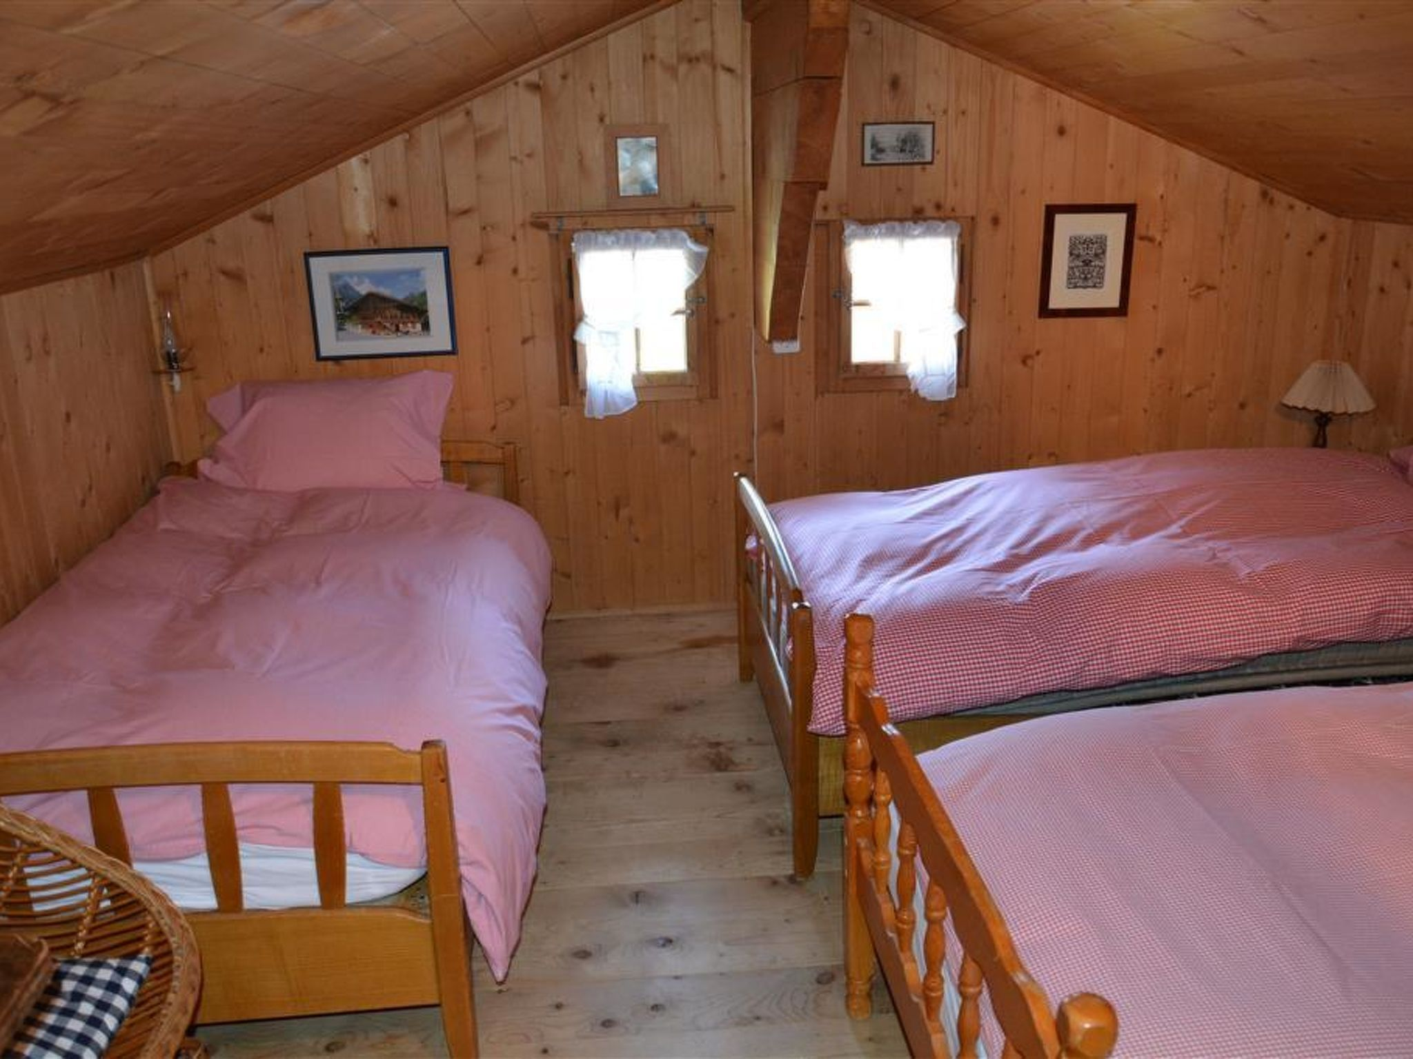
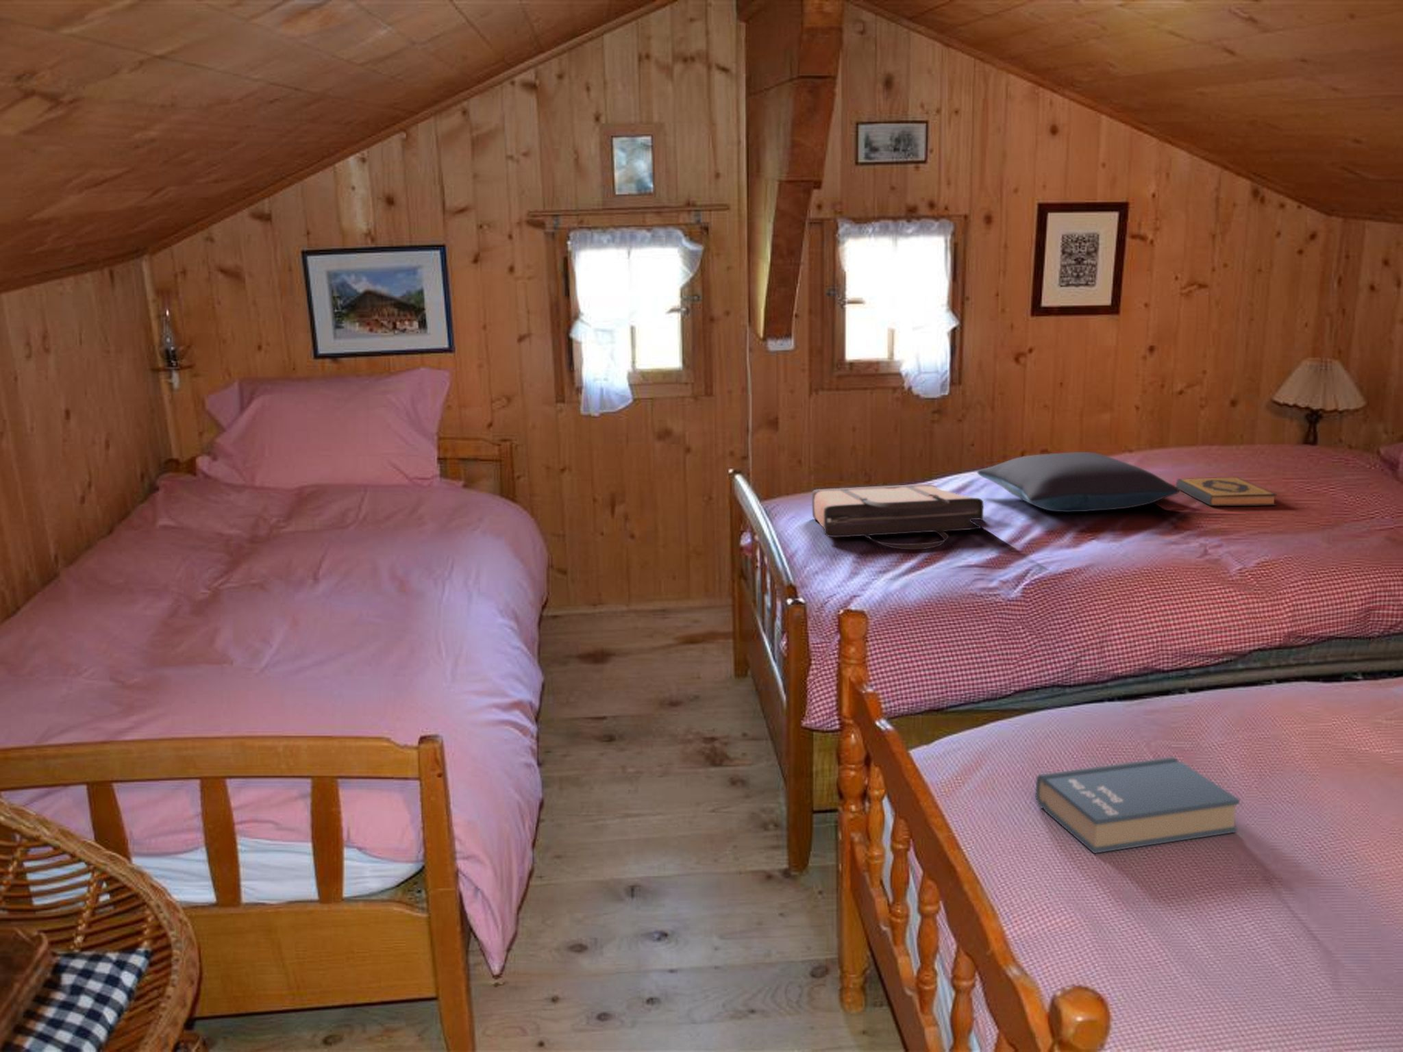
+ book (1133, 801)
+ pillow (1073, 481)
+ shopping bag (894, 508)
+ hardback book (1224, 491)
